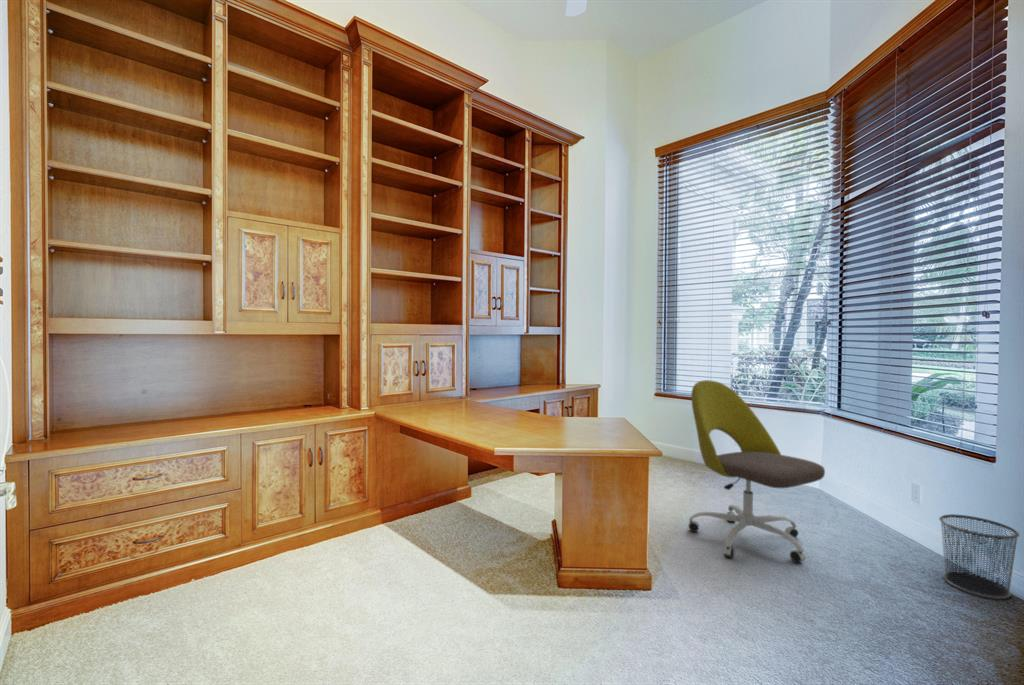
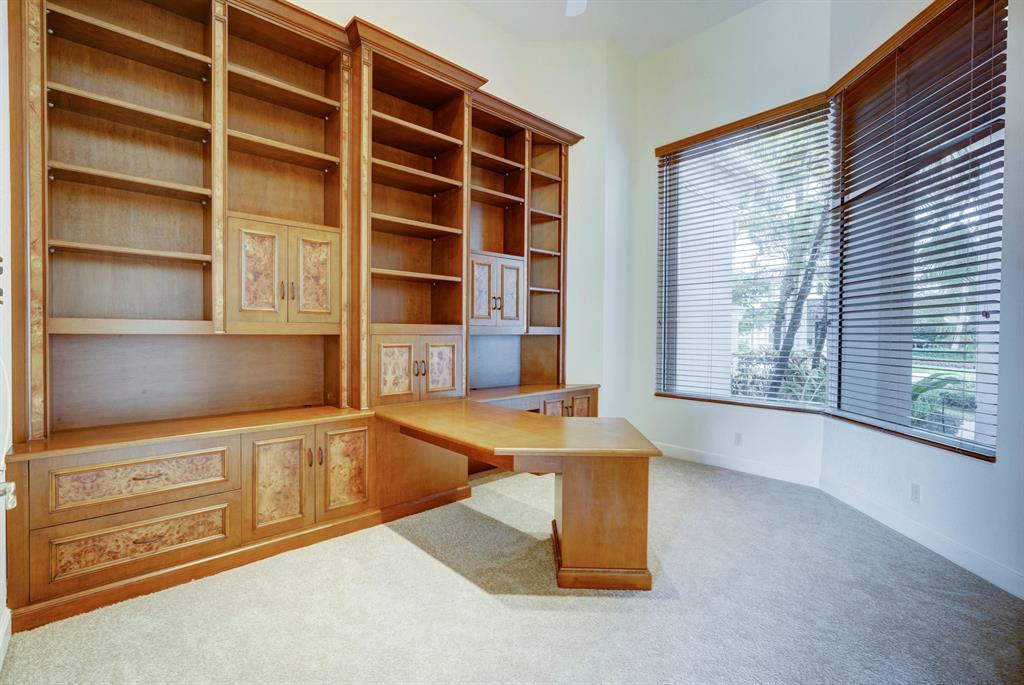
- waste bin (976, 555)
- office chair (754, 464)
